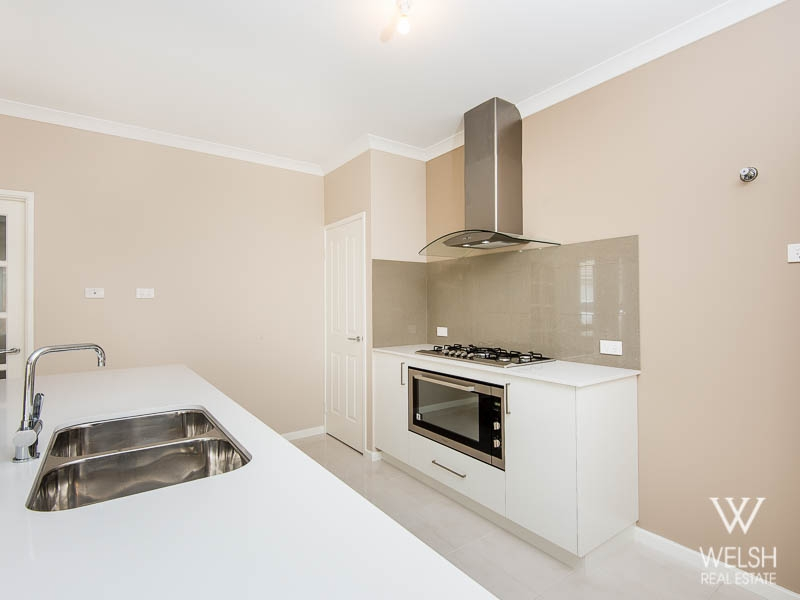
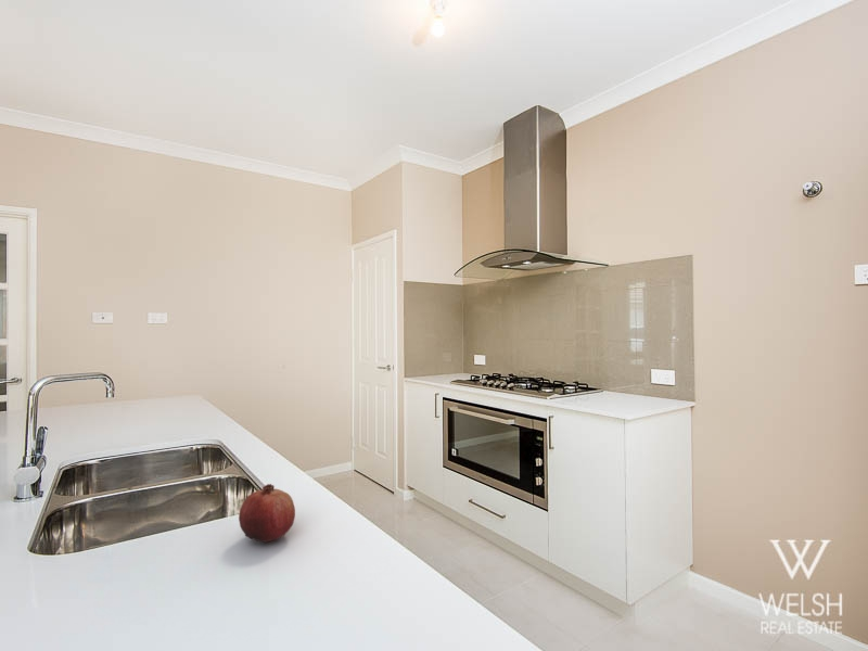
+ fruit (267, 512)
